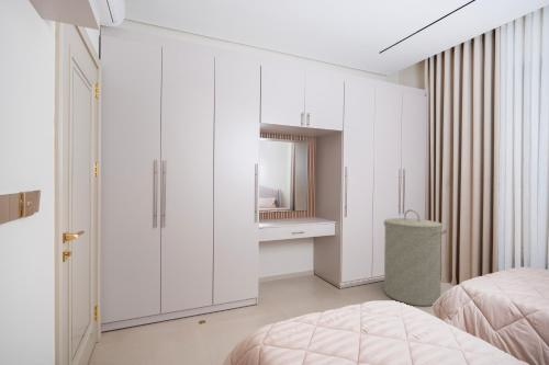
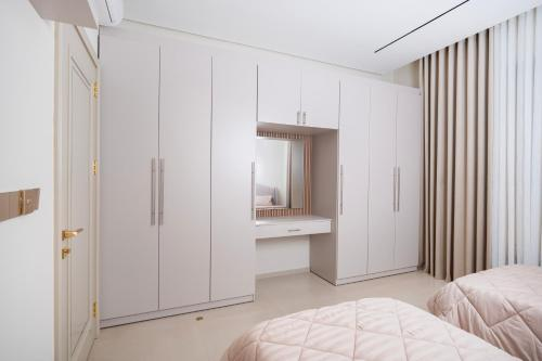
- laundry hamper (411, 252)
